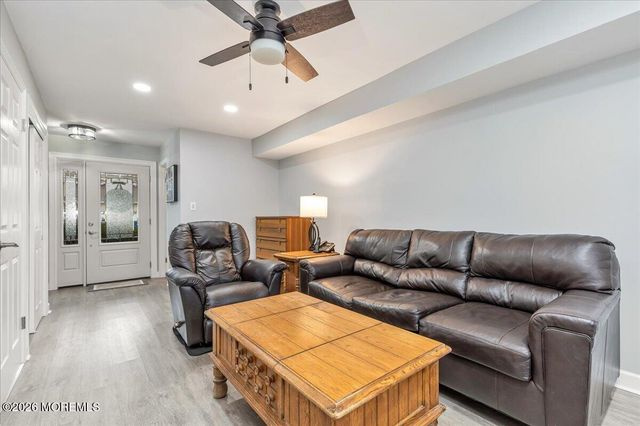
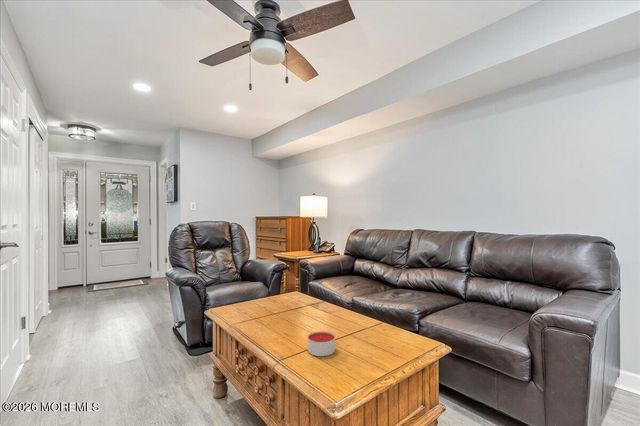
+ candle (321, 342)
